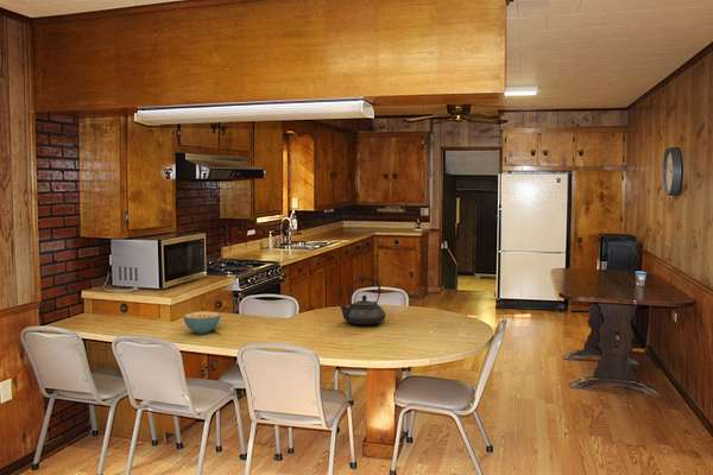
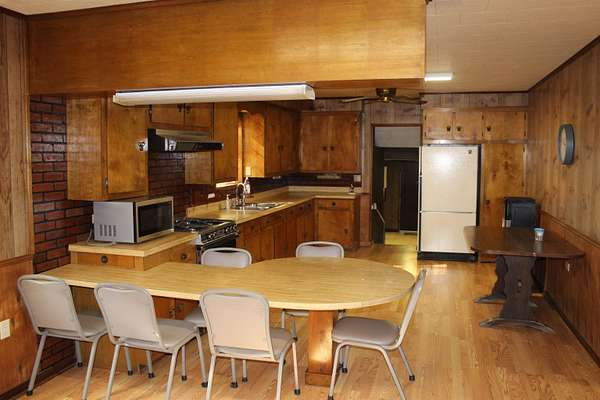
- teapot (361, 300)
- cereal bowl (202, 323)
